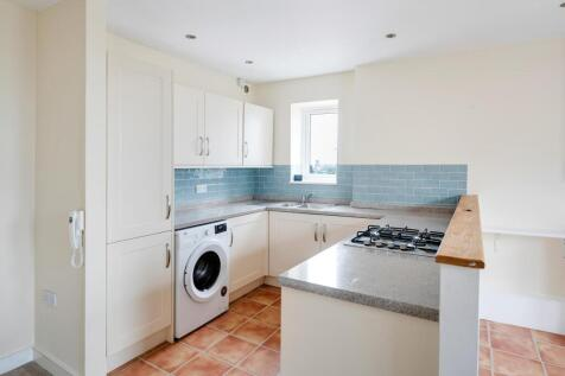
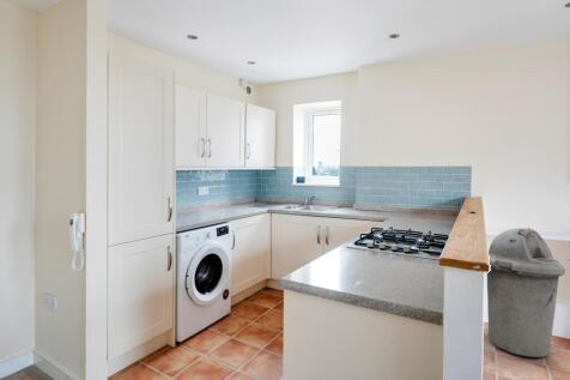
+ trash can (520, 285)
